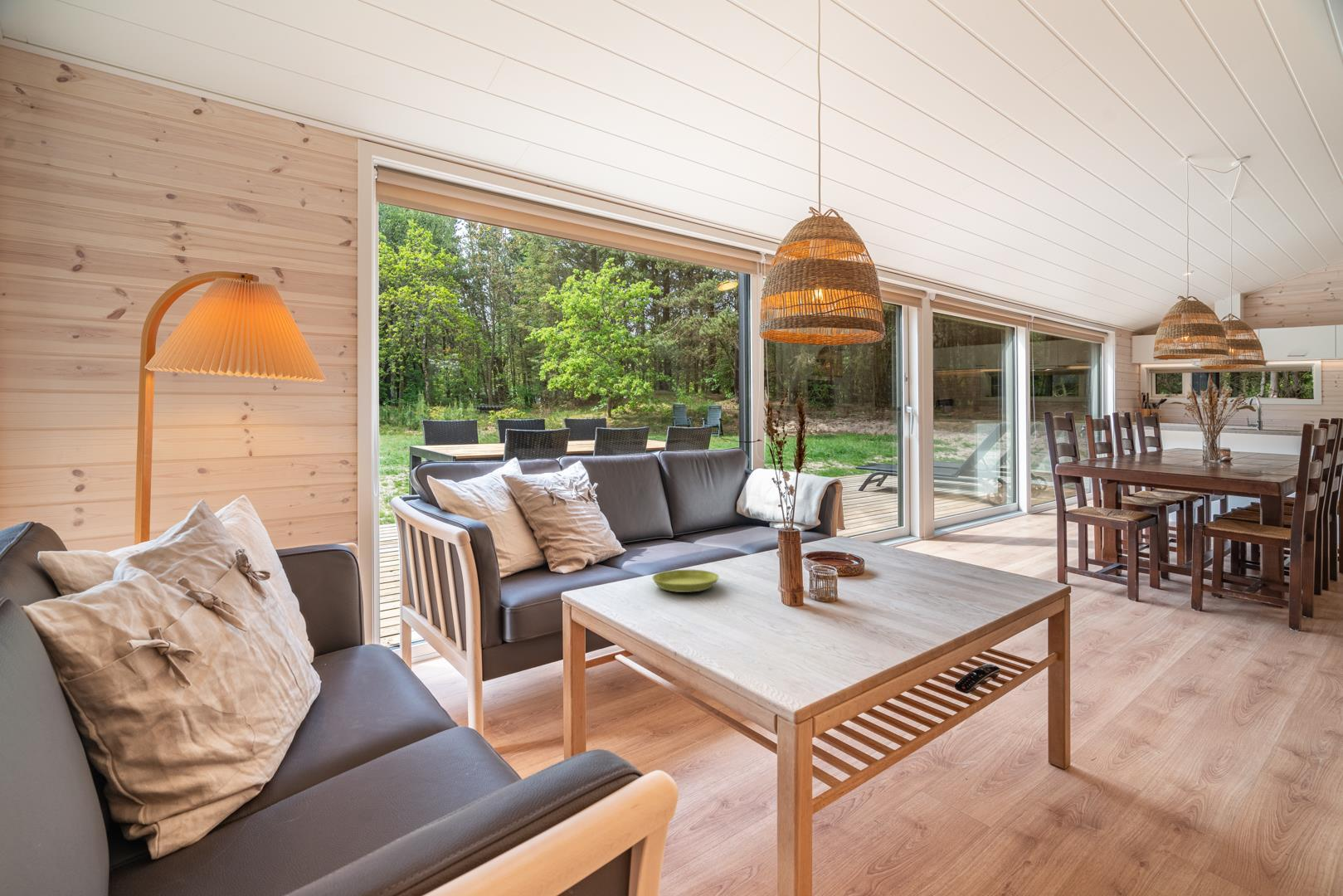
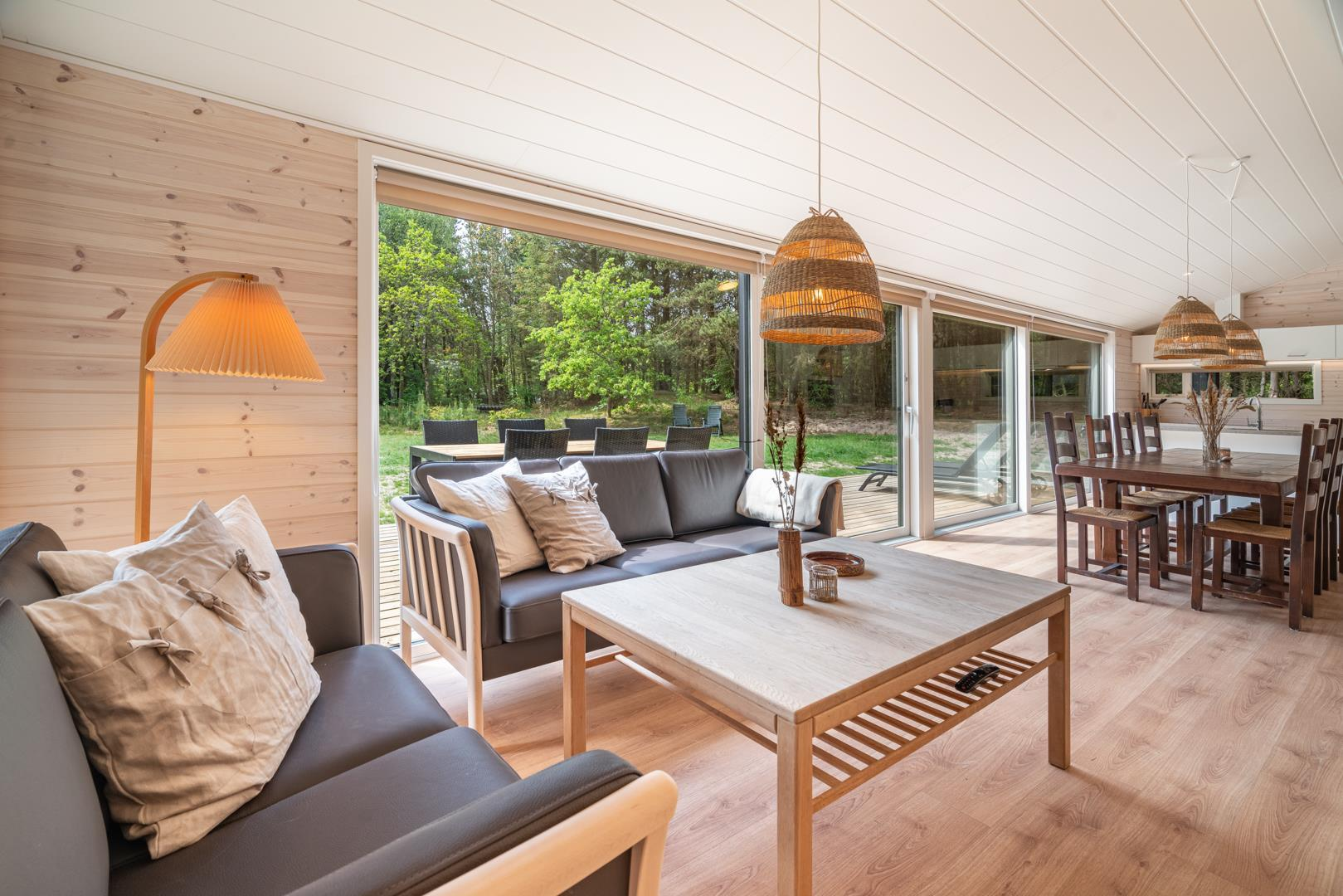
- saucer (685, 581)
